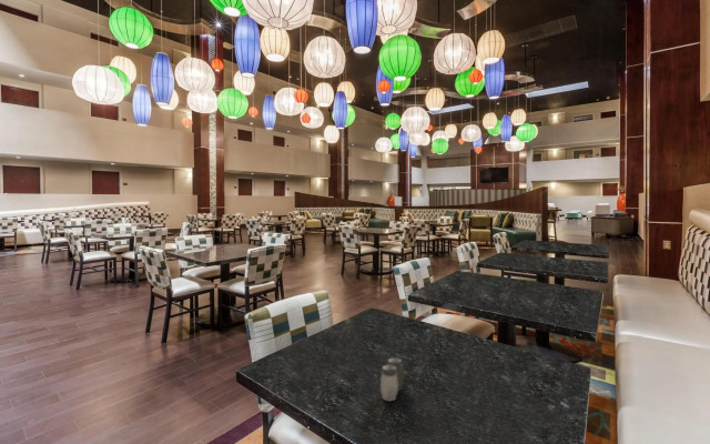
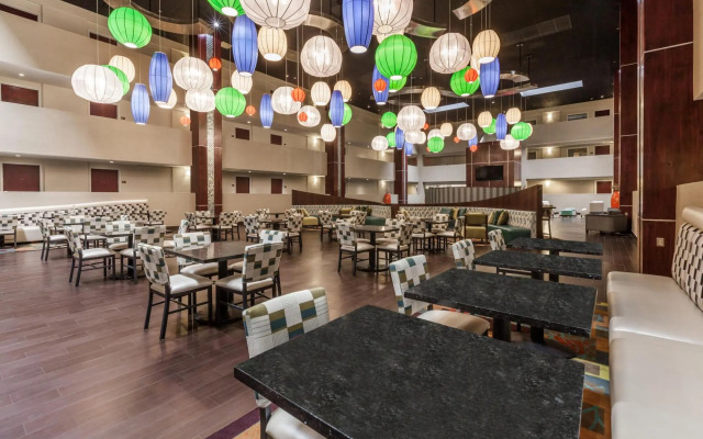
- salt and pepper shaker (392, 377)
